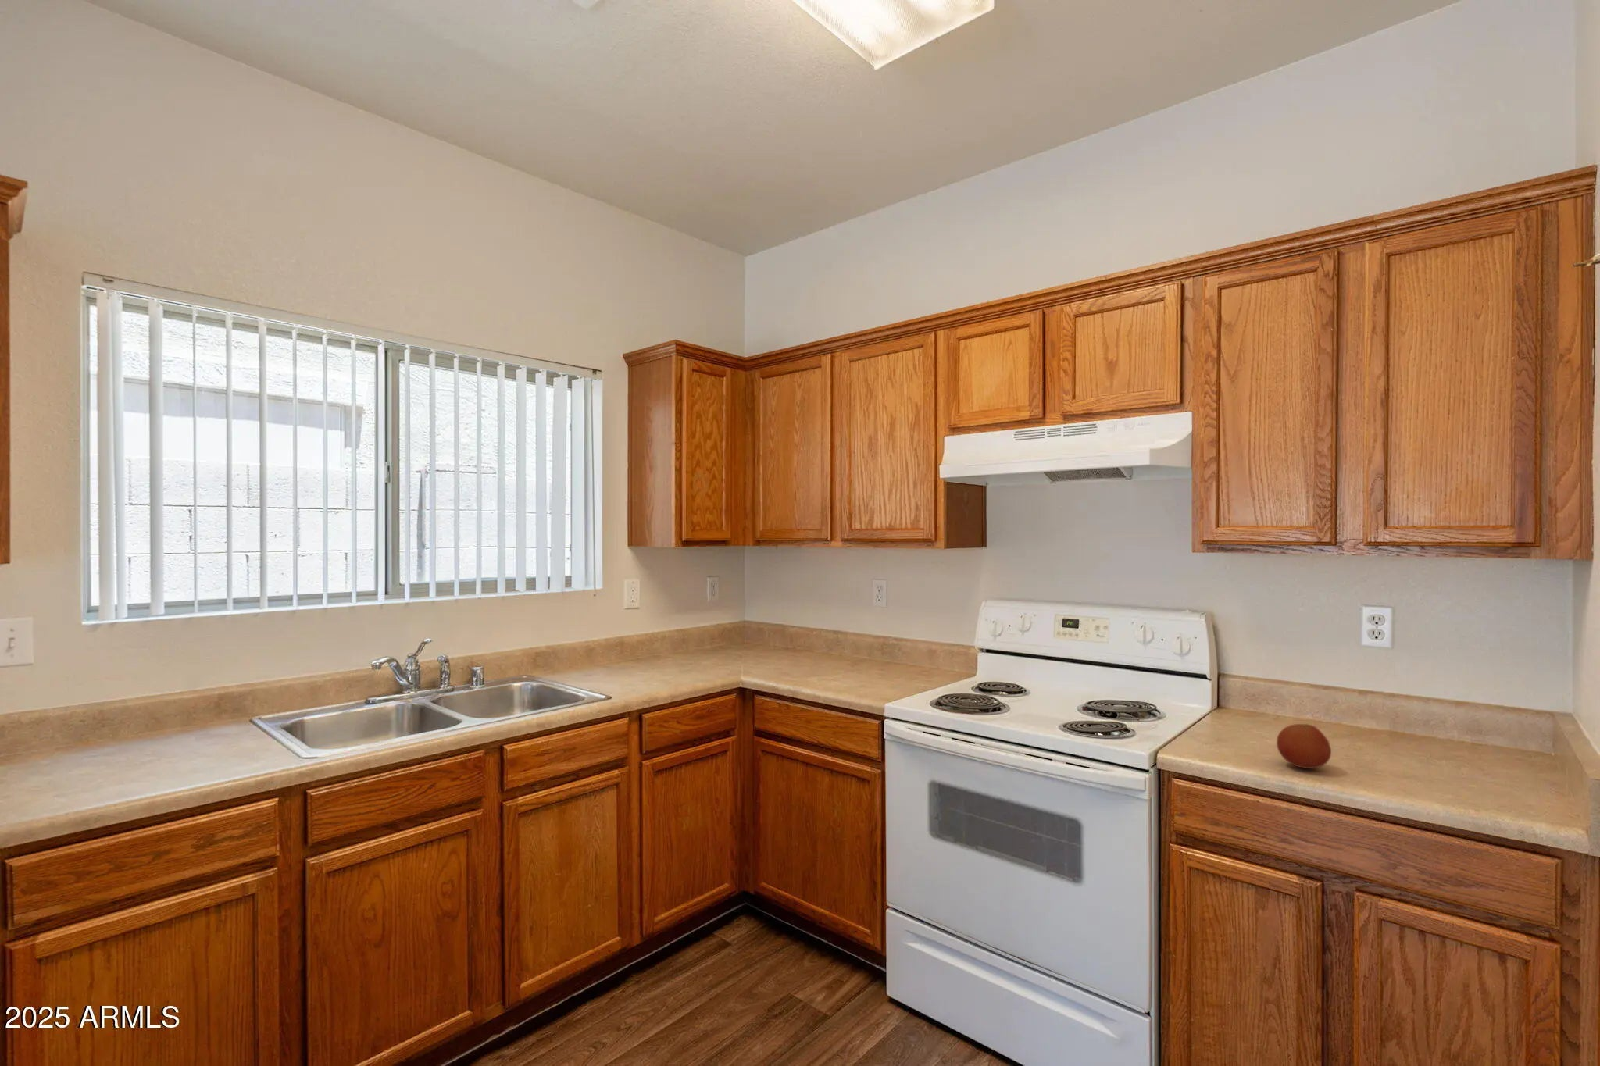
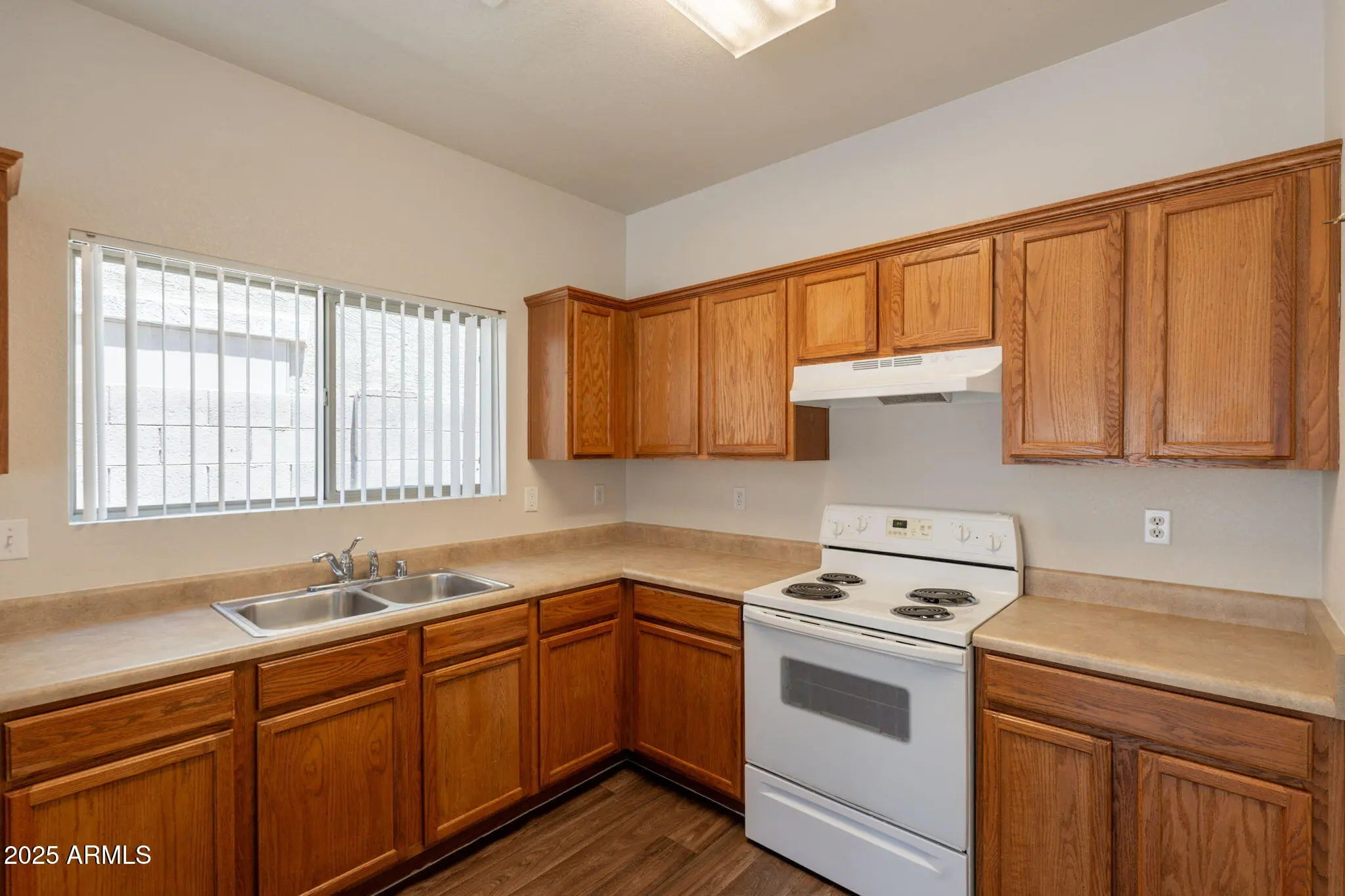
- fruit (1303, 745)
